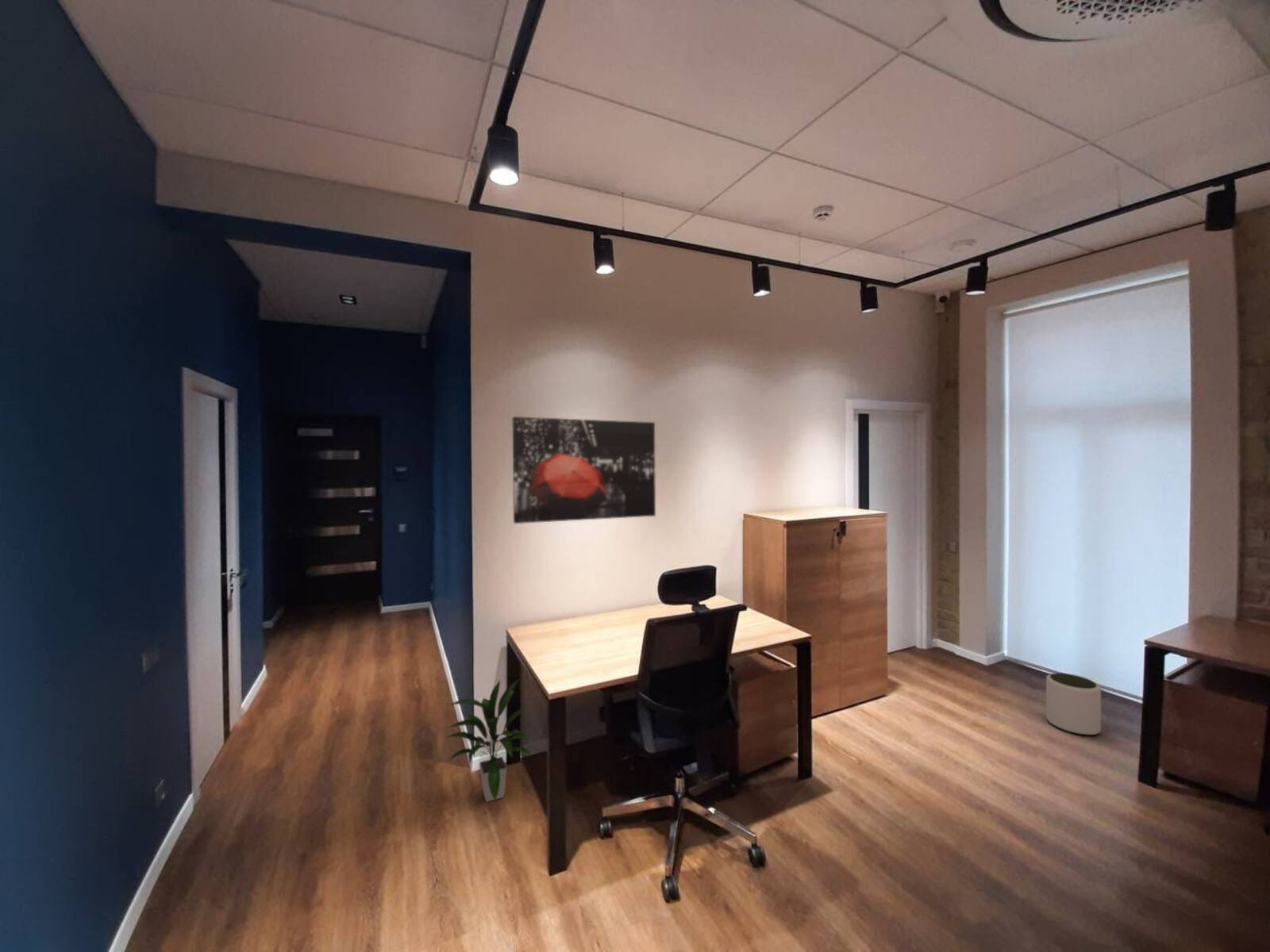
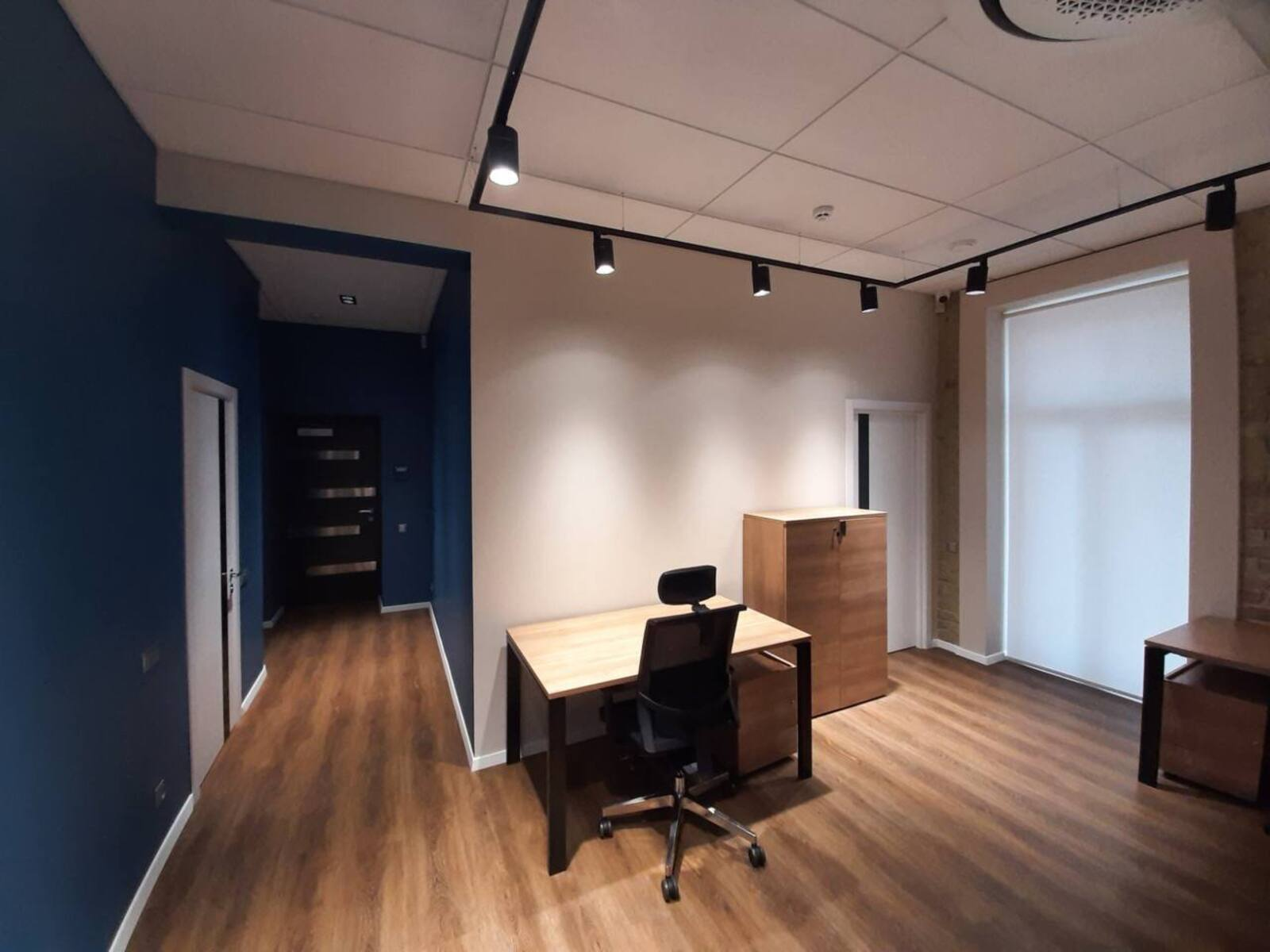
- plant pot (1072, 703)
- indoor plant (491, 740)
- wall art (588, 470)
